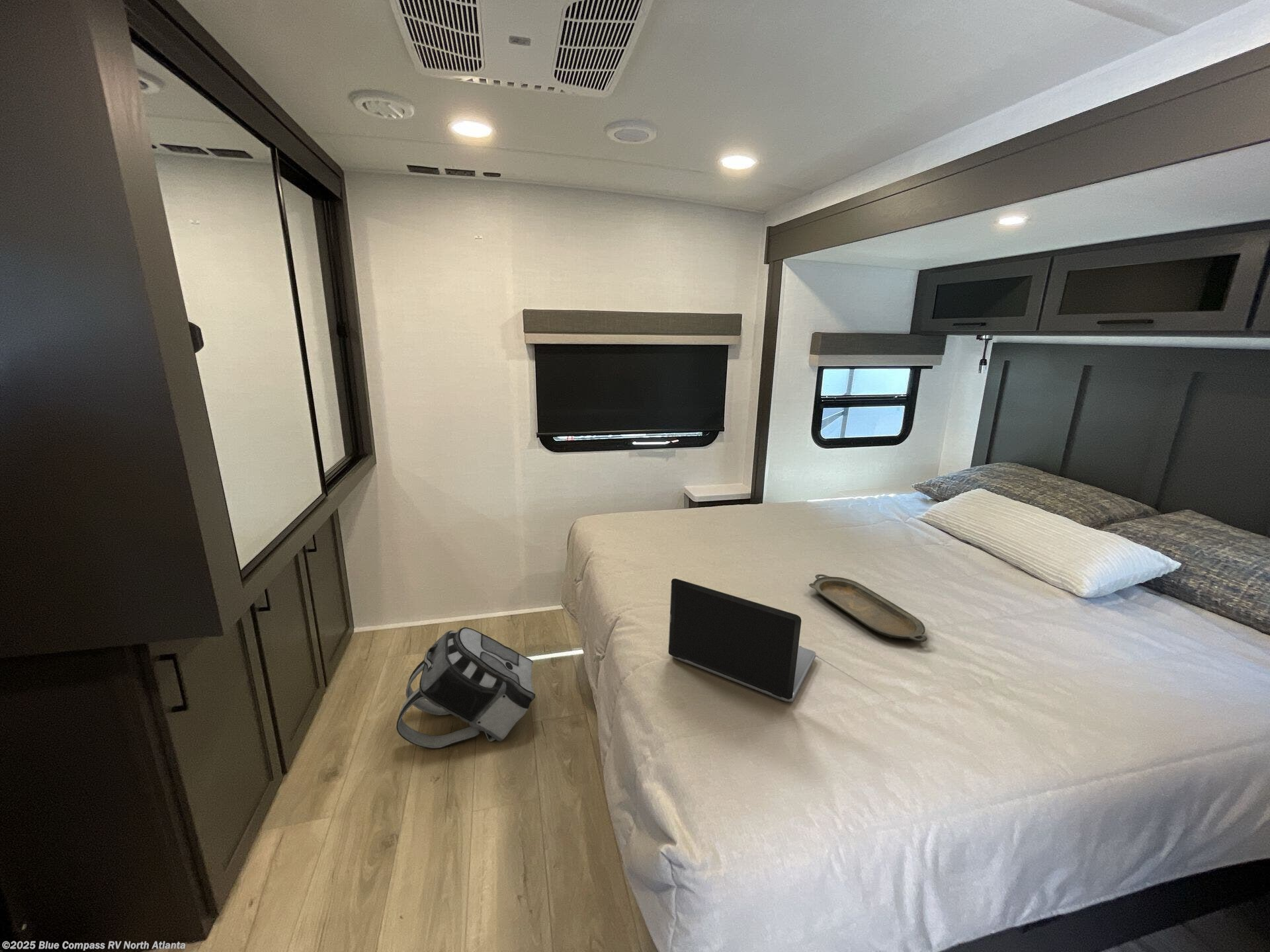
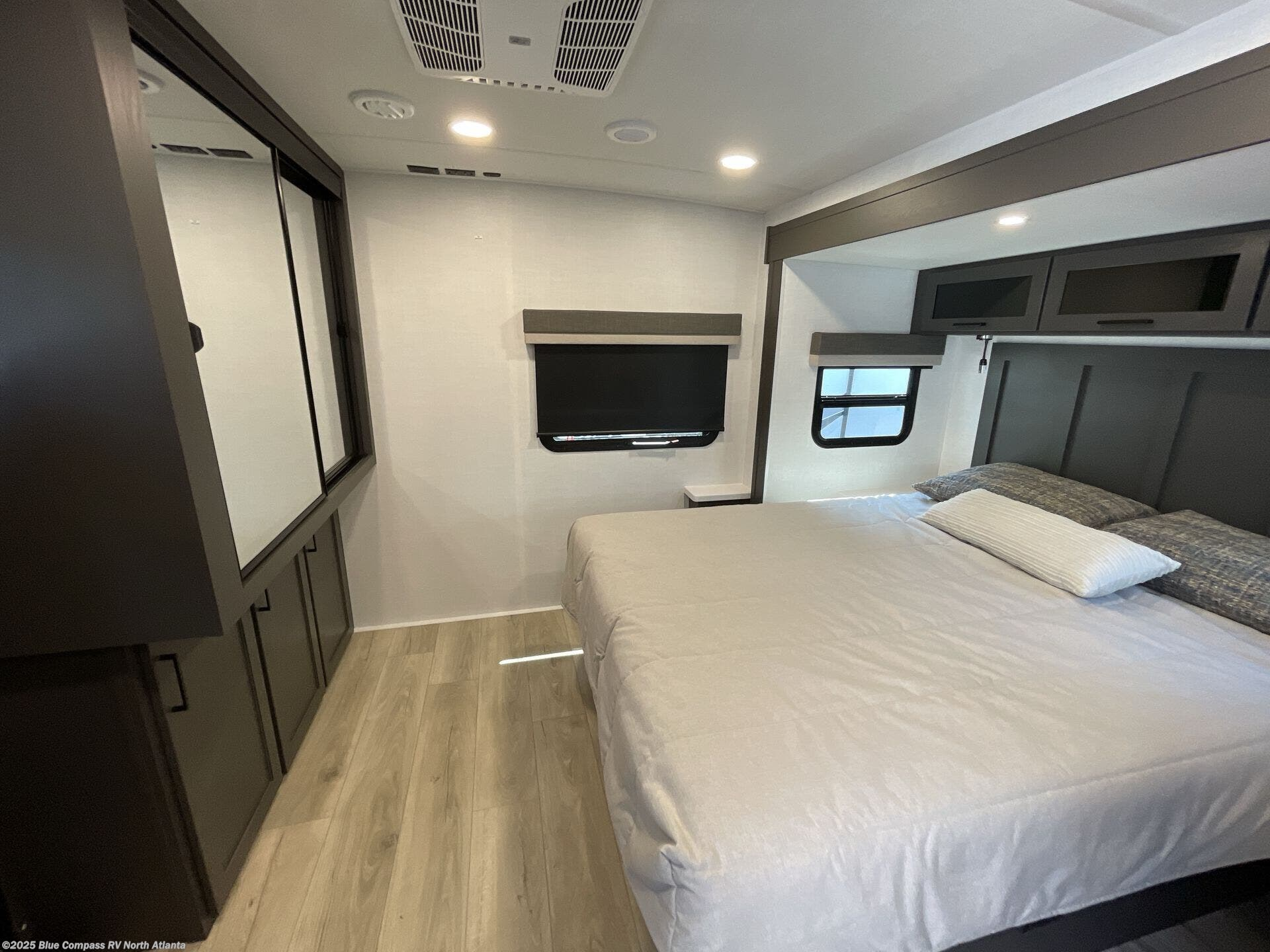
- backpack (469, 679)
- laptop computer (745, 619)
- serving tray (864, 607)
